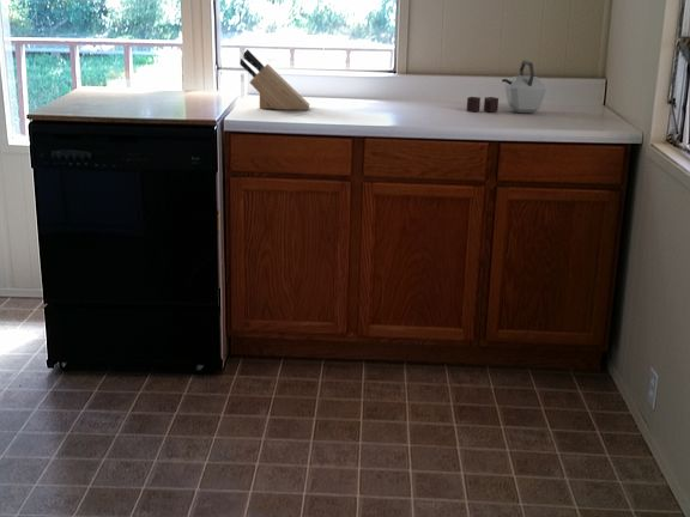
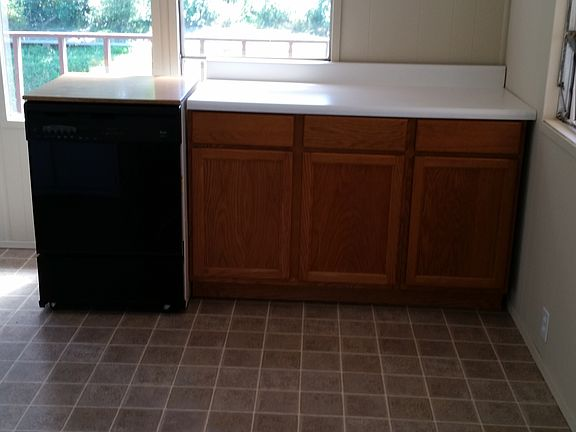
- kettle (506, 86)
- knife block (274, 79)
